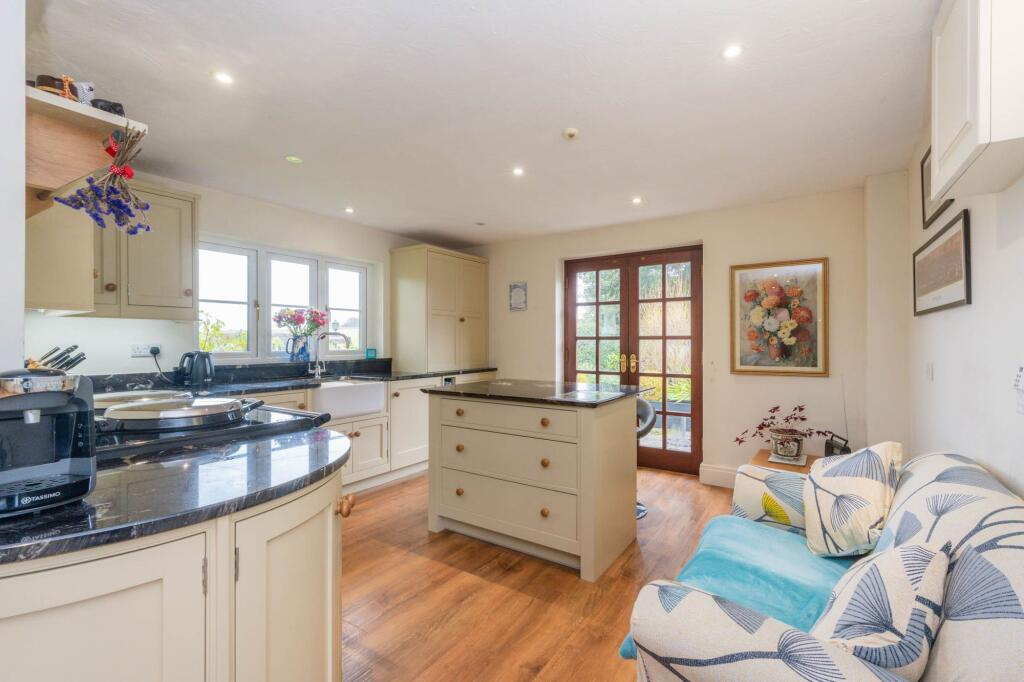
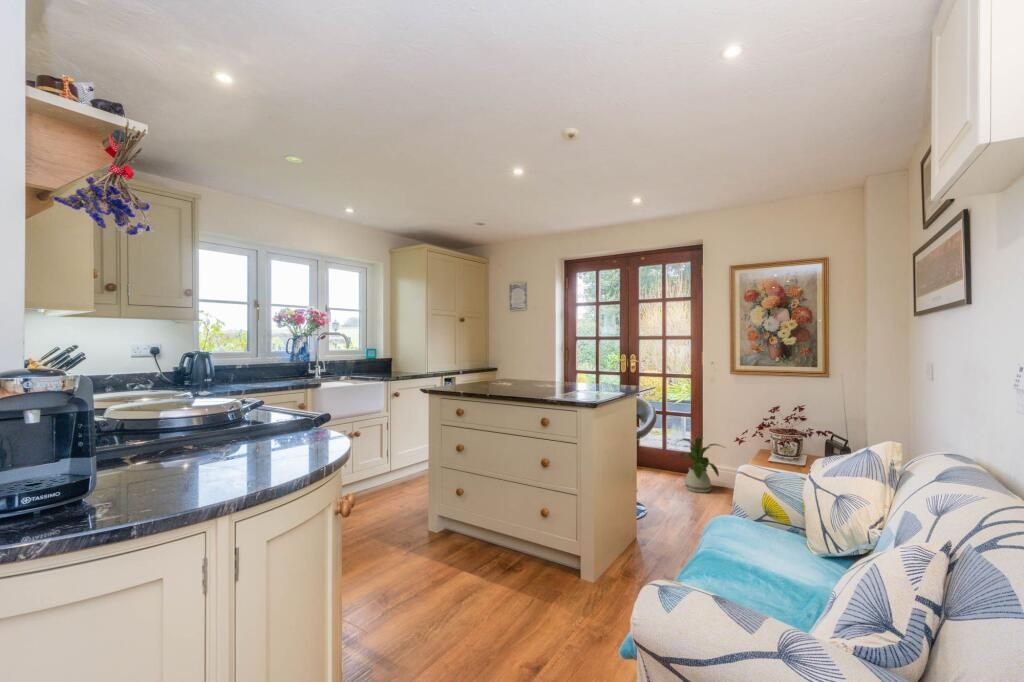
+ house plant (700, 460)
